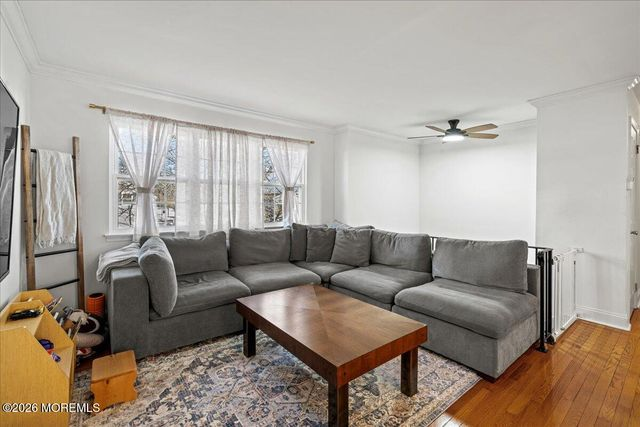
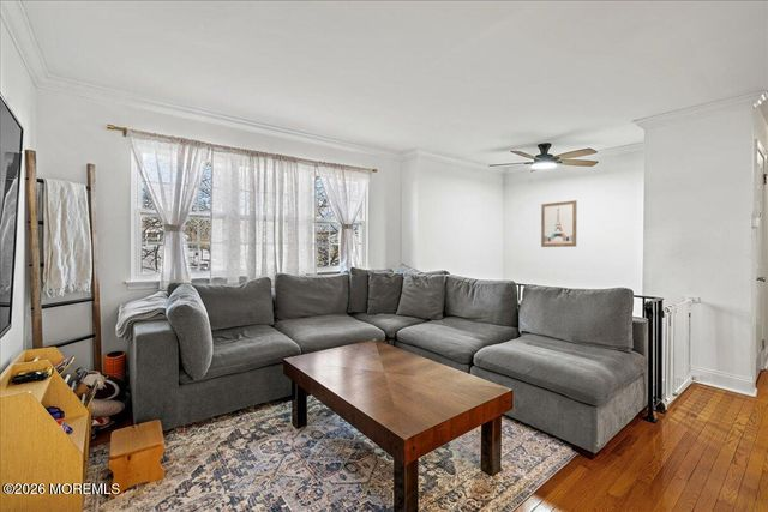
+ wall art (558, 224)
